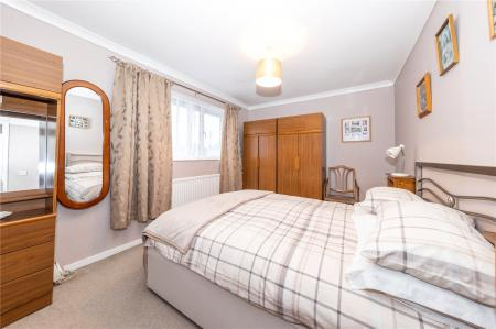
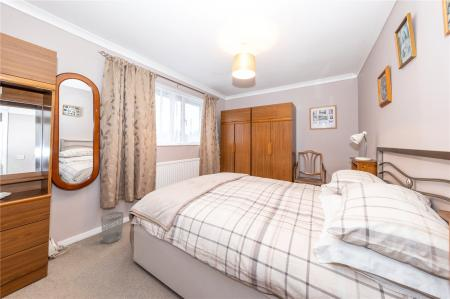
+ wastebasket (112, 226)
